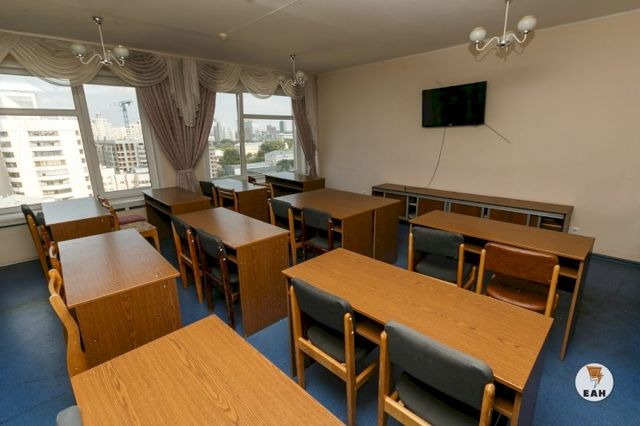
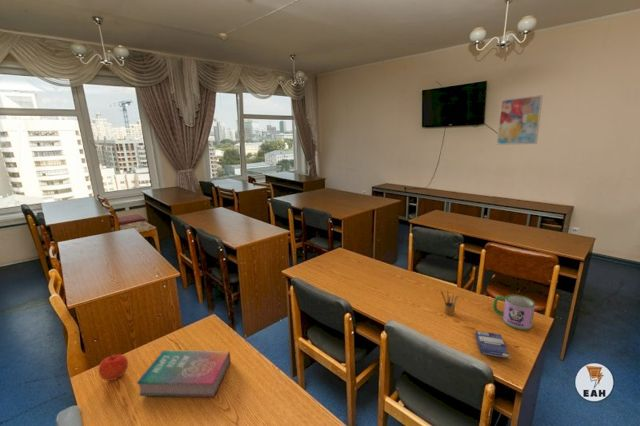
+ pencil box (449, 302)
+ apple (113, 365)
+ wall art (518, 121)
+ book (187, 371)
+ small box (491, 345)
+ mug (512, 309)
